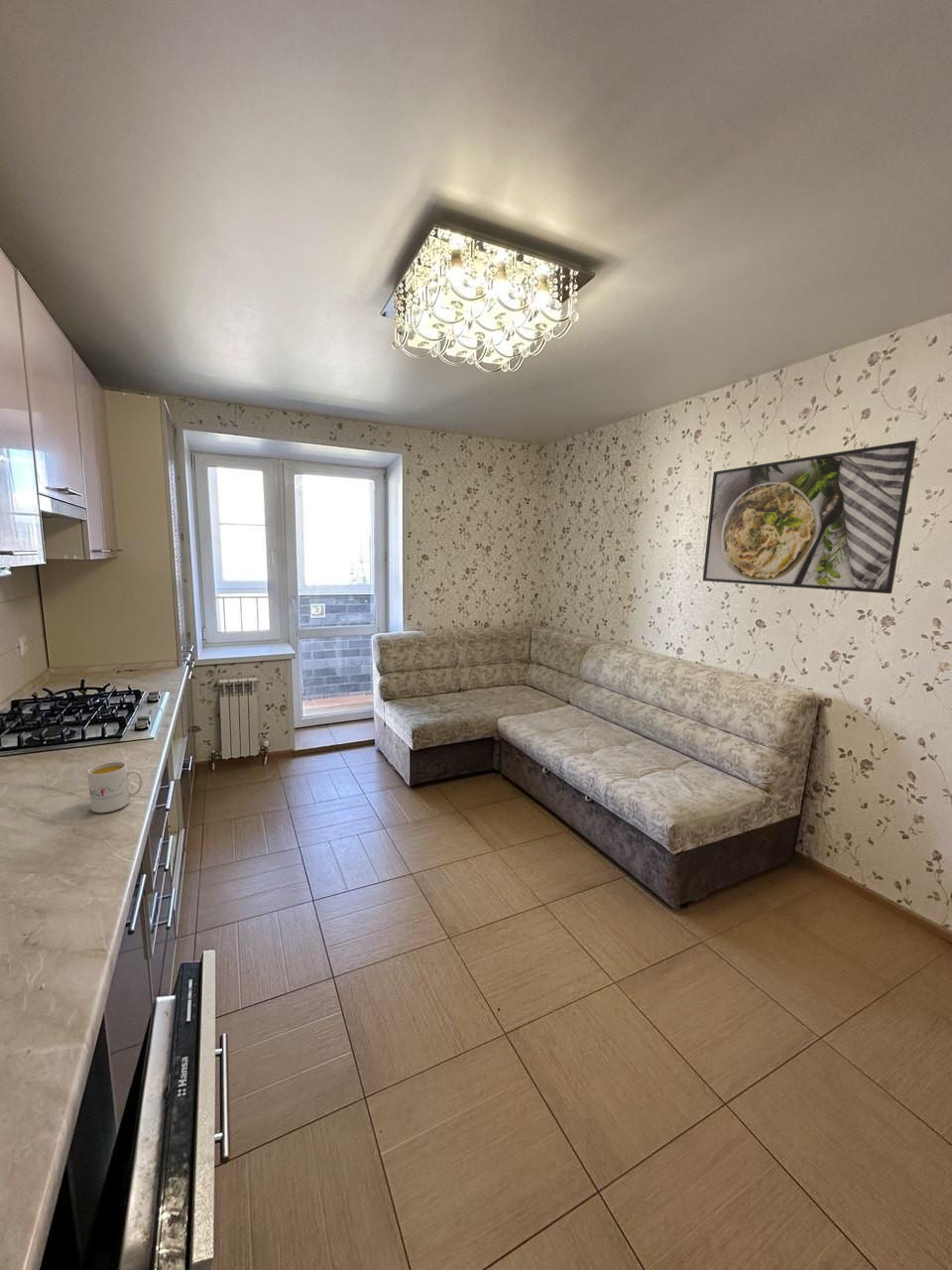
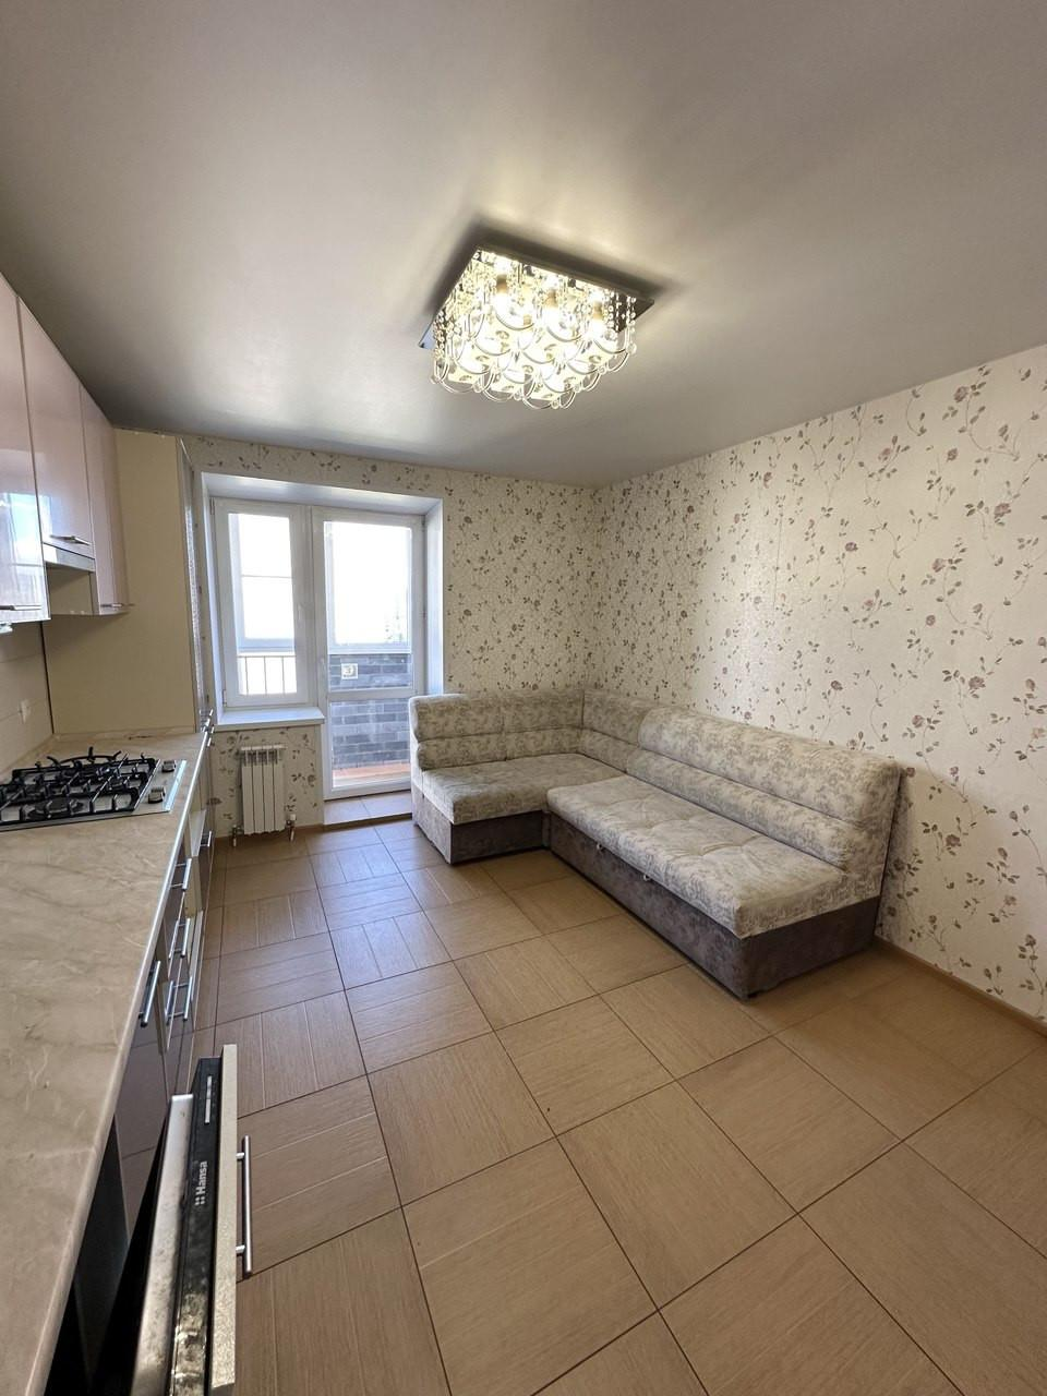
- mug (116, 785)
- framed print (789, 523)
